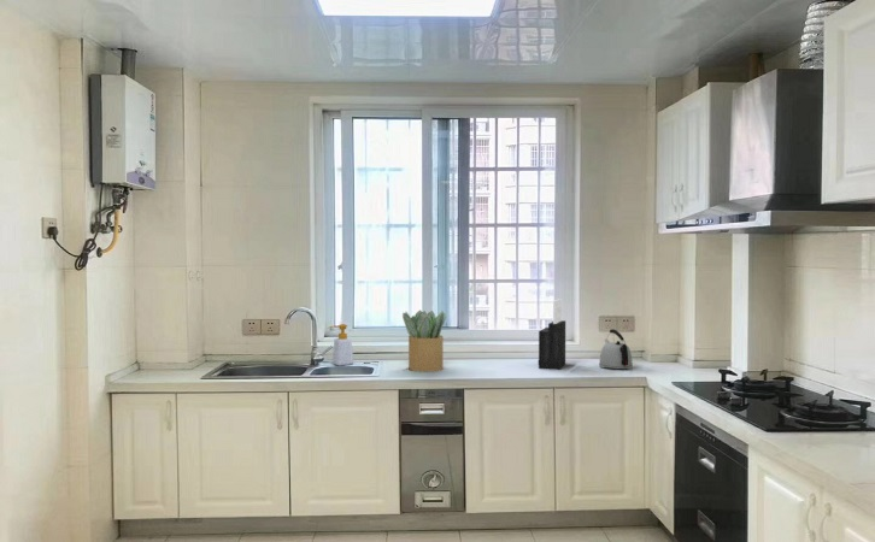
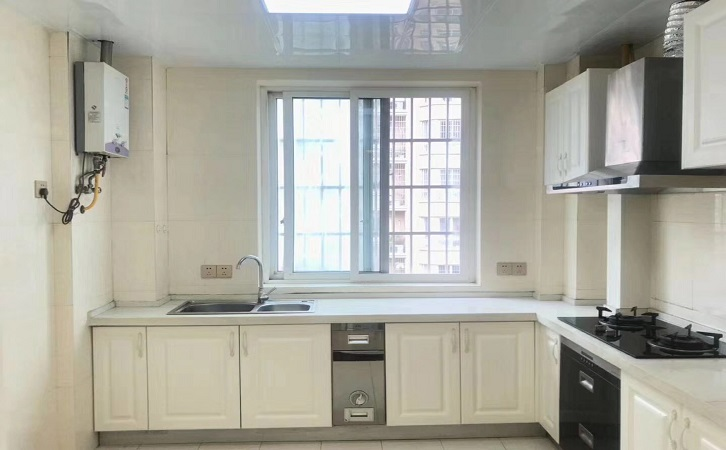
- kettle (615, 348)
- soap bottle (339, 344)
- potted plant (423, 338)
- knife block (550, 332)
